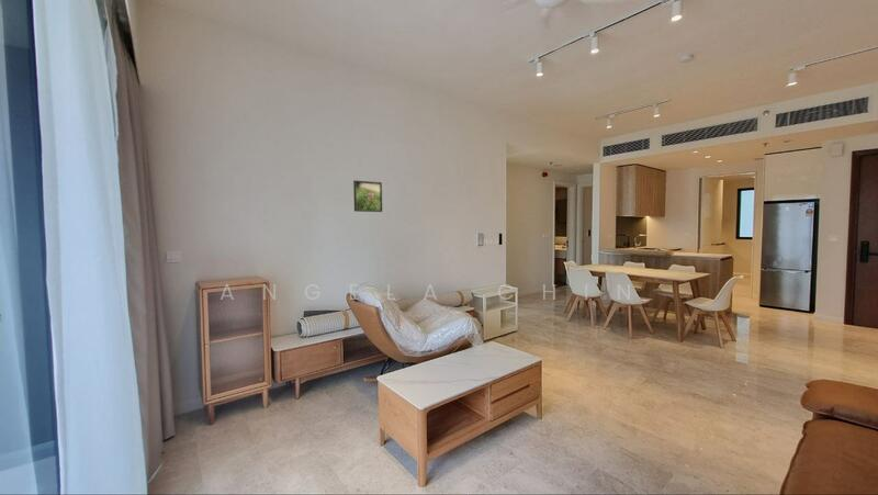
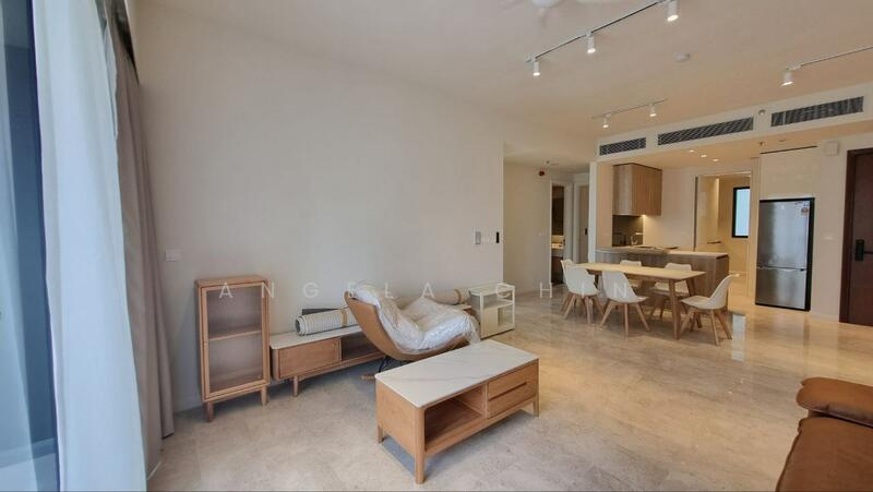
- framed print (368, 196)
